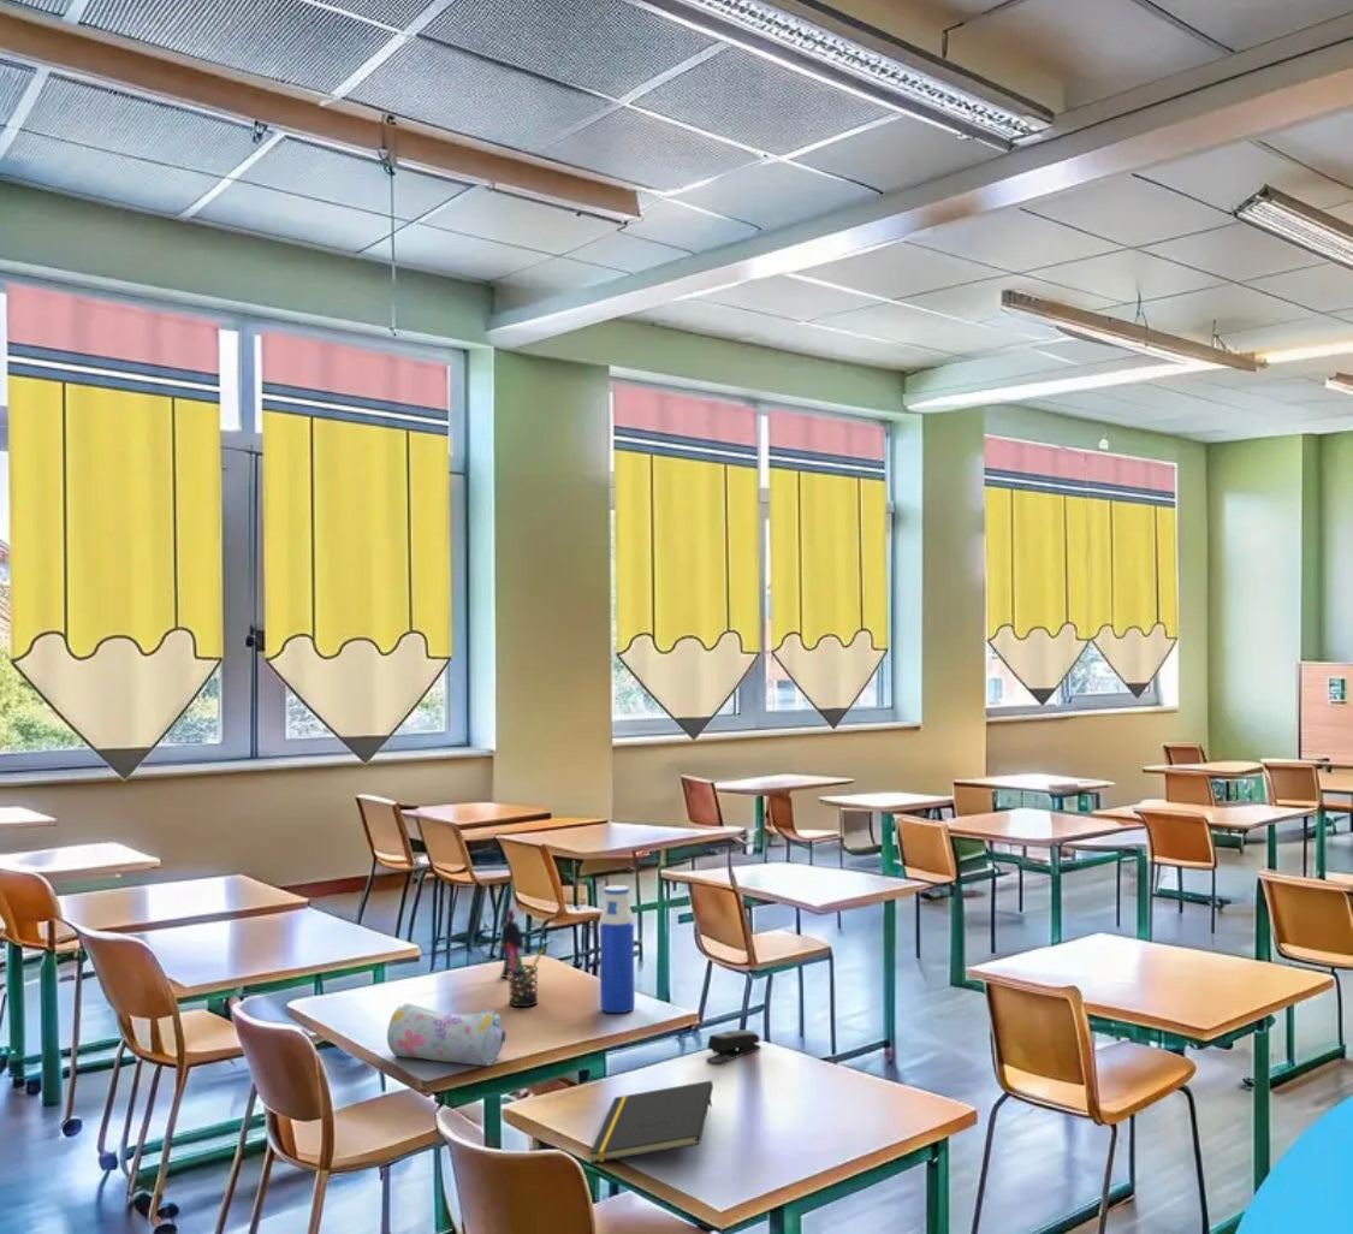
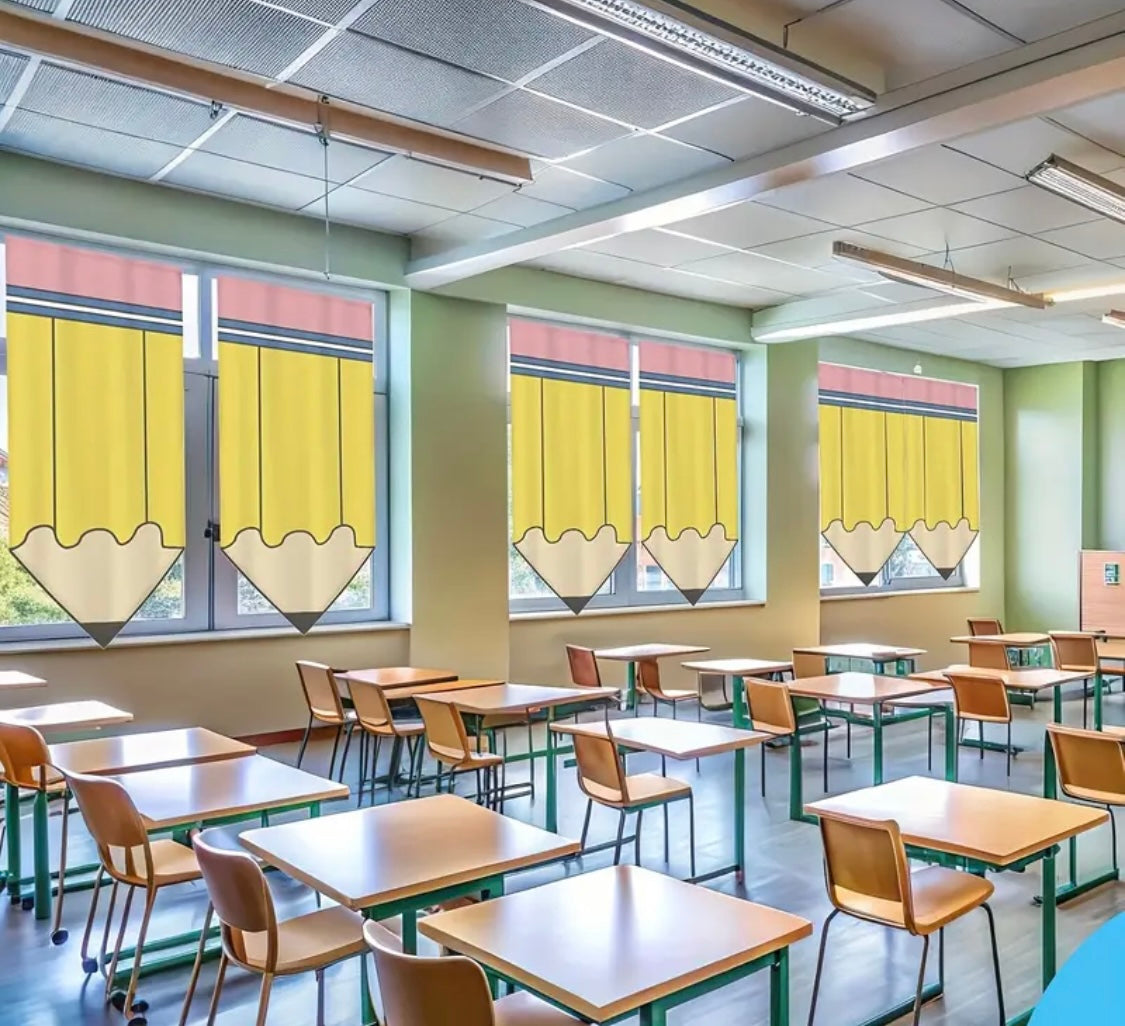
- pencil case (445, 1034)
- pen holder (521, 973)
- notepad (654, 1119)
- water bottle (617, 948)
- action figure (511, 942)
- stapler (734, 1042)
